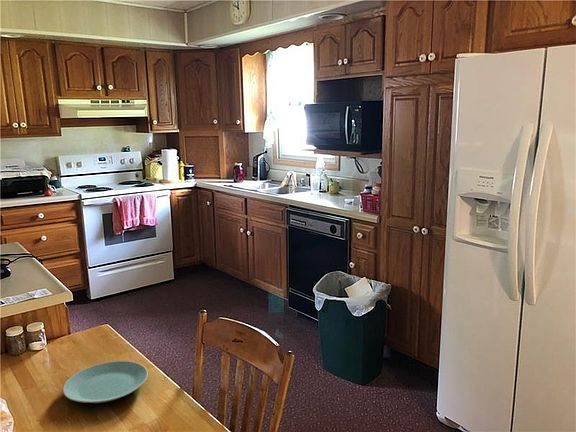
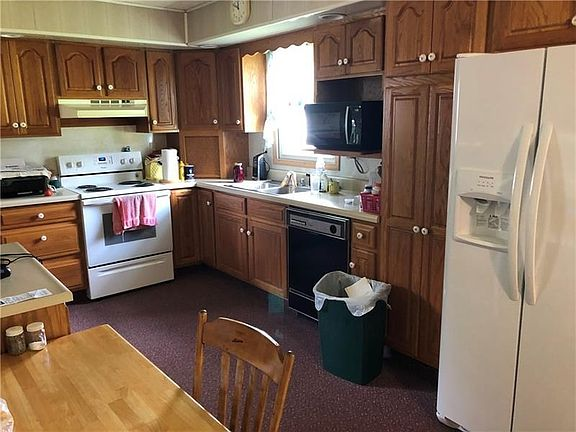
- plate (106, 383)
